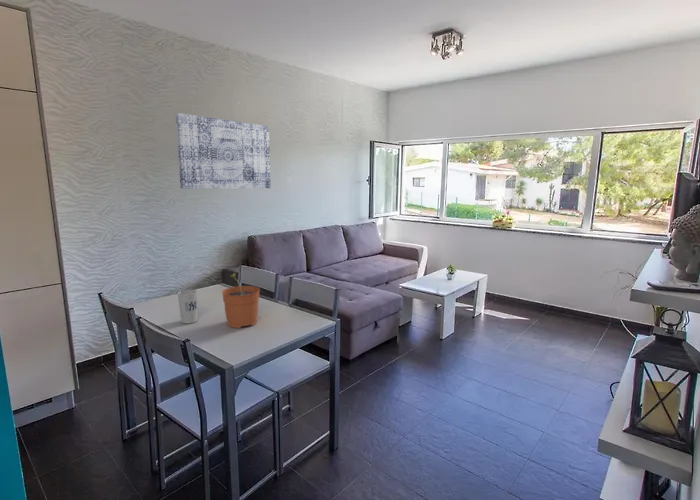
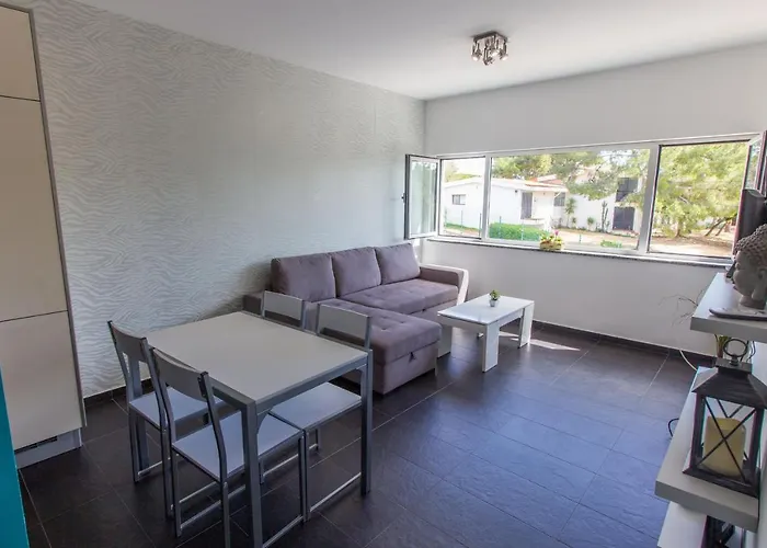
- wall art (227, 154)
- plant pot (241, 298)
- cup (188, 306)
